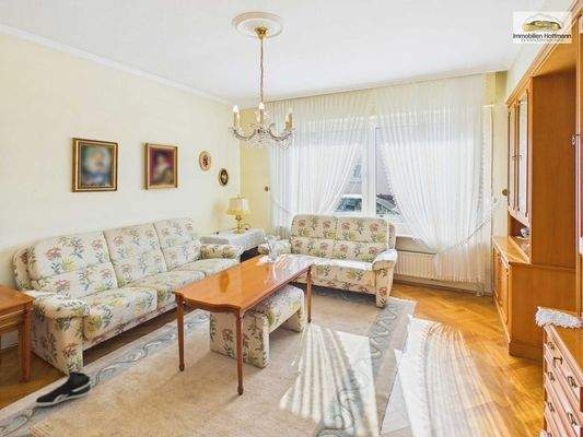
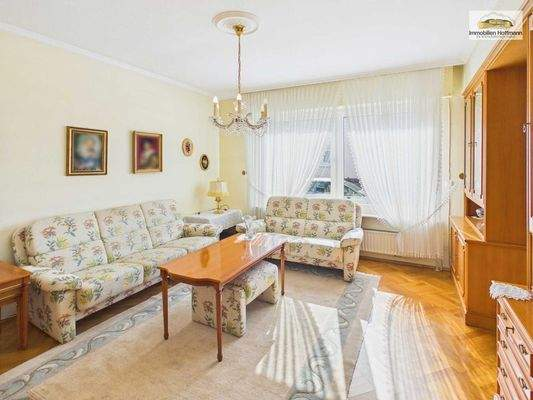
- sneaker (63, 386)
